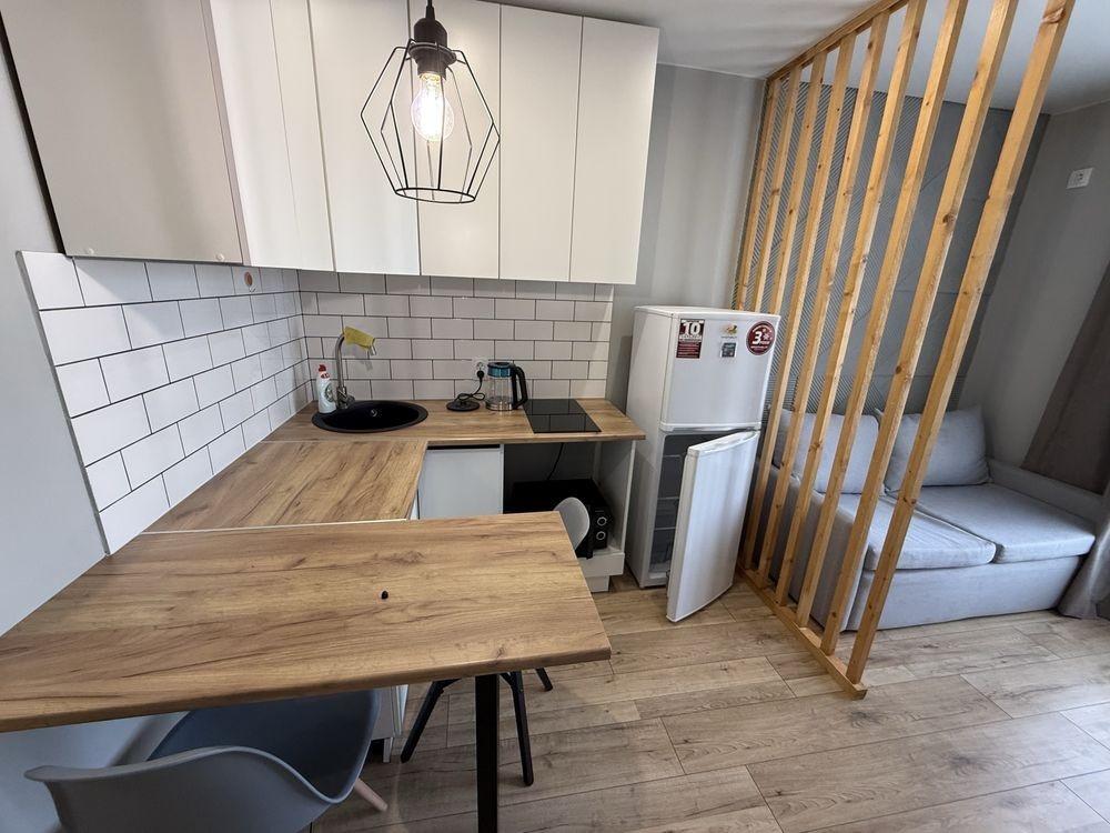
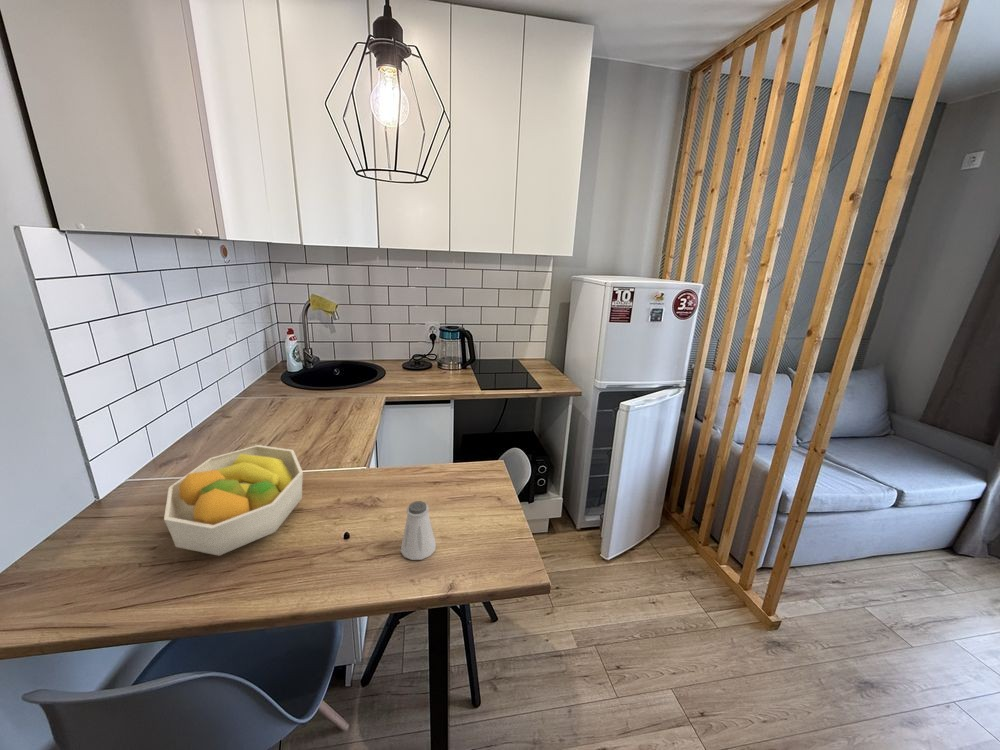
+ saltshaker (418, 526)
+ fruit bowl (240, 489)
